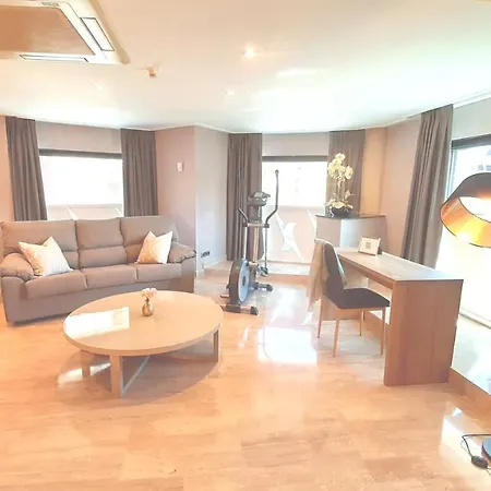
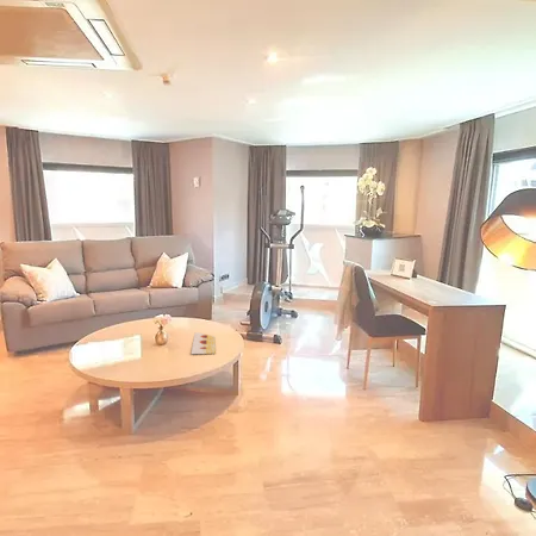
+ painting (204, 342)
